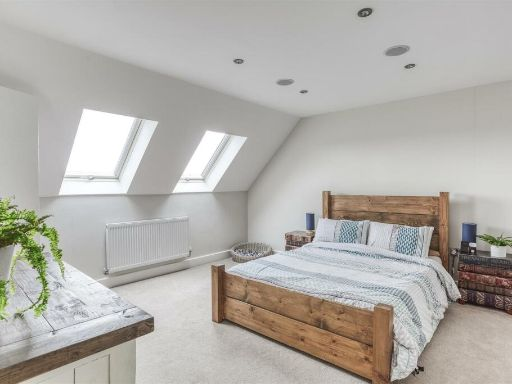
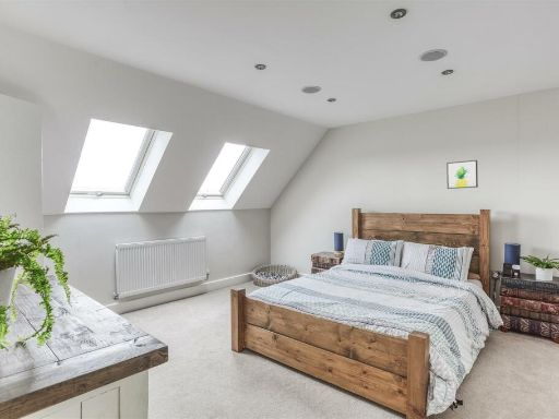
+ wall art (462, 175)
